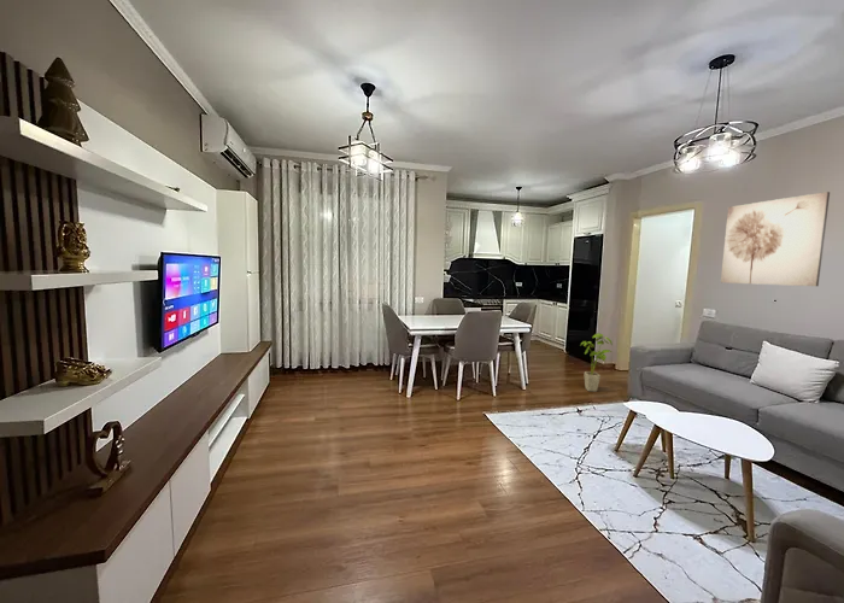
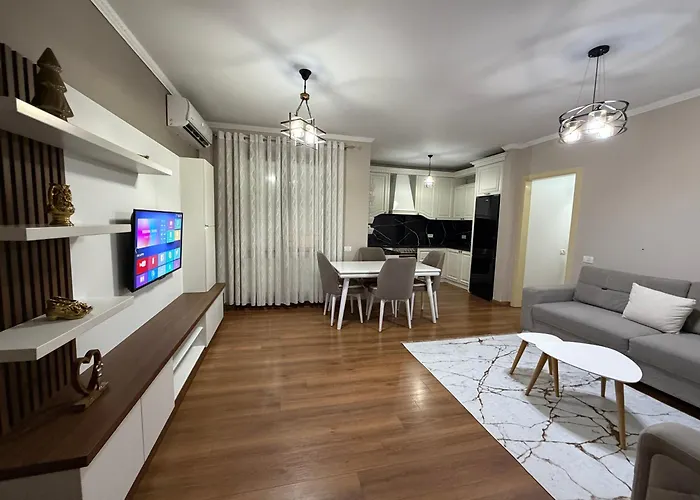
- house plant (596, 361)
- wall art (768, 242)
